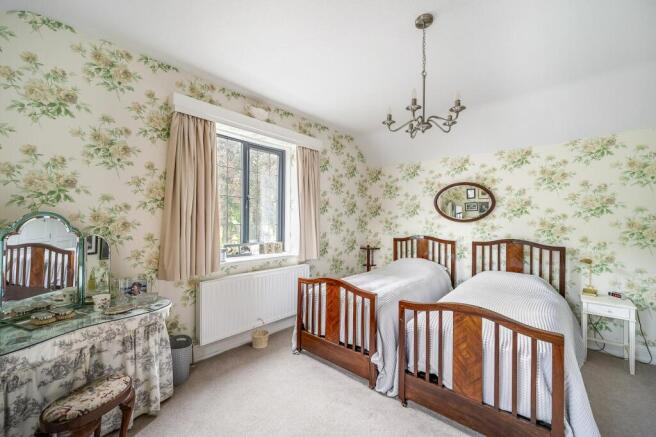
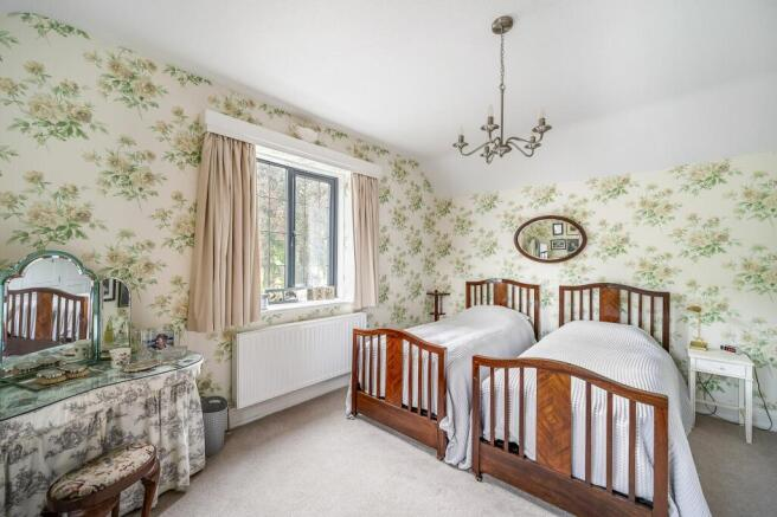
- basket (260, 331)
